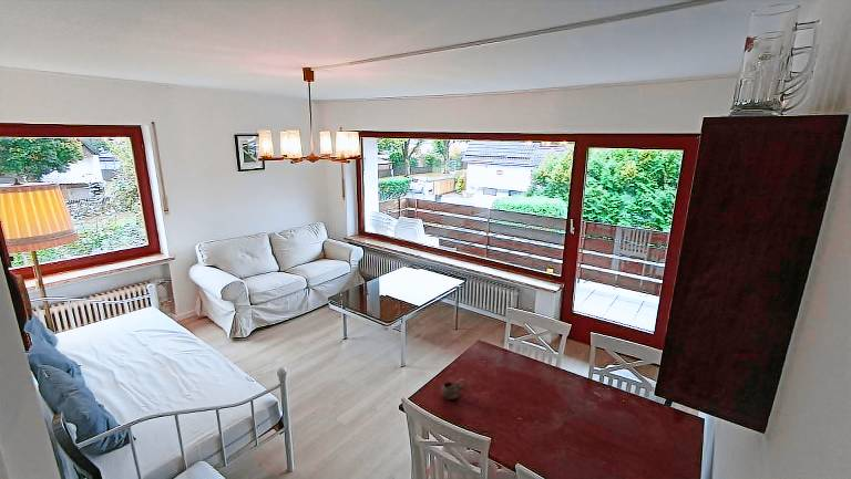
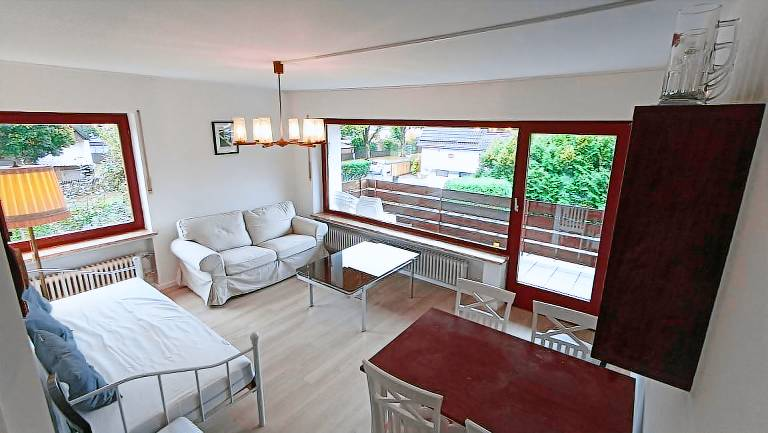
- cup (452, 388)
